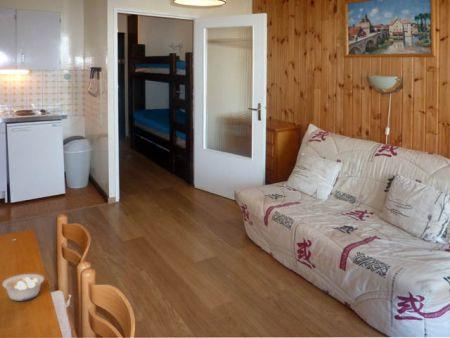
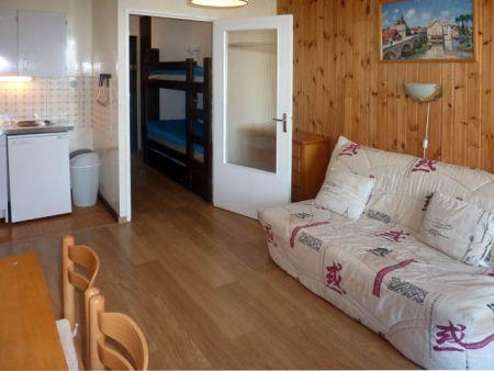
- legume (24, 287)
